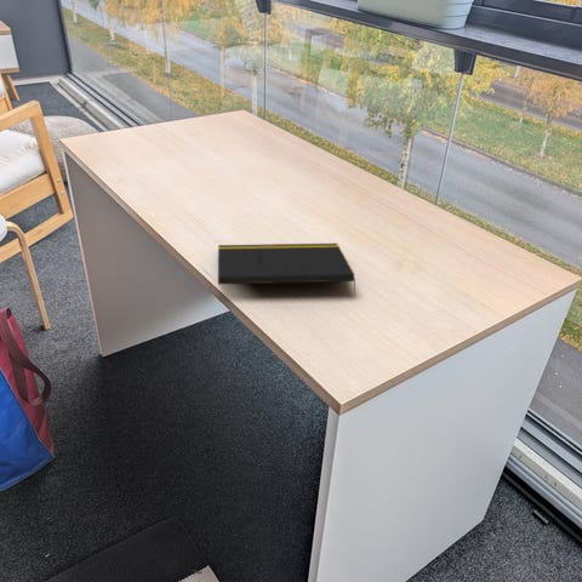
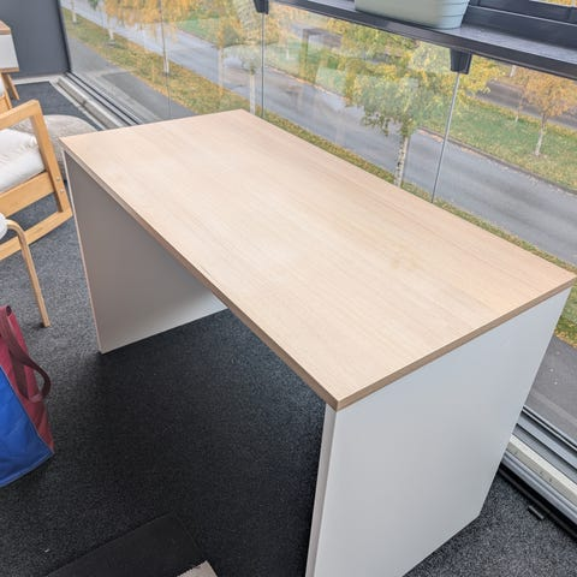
- notepad (281, 262)
